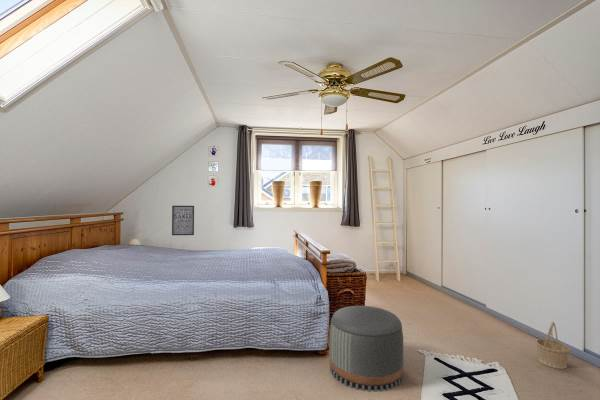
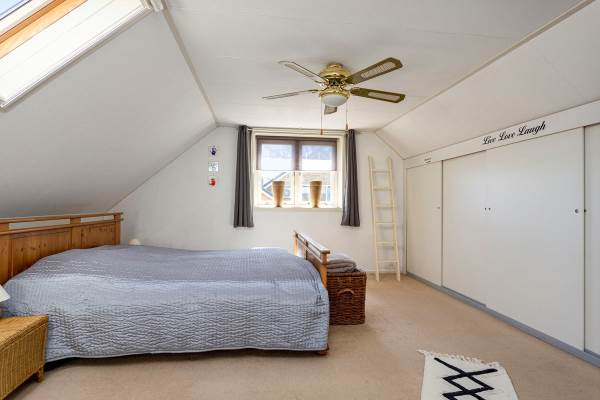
- basket (552, 342)
- wall art (183, 220)
- pouf (365, 340)
